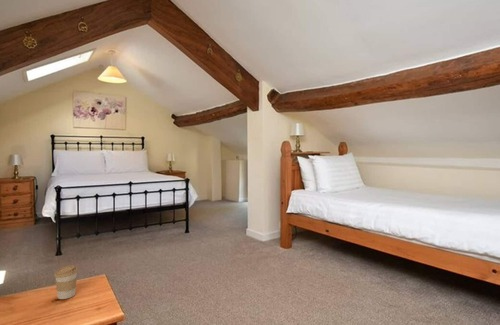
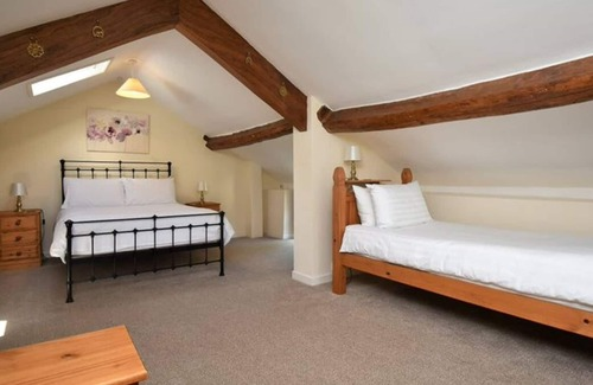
- coffee cup (66, 281)
